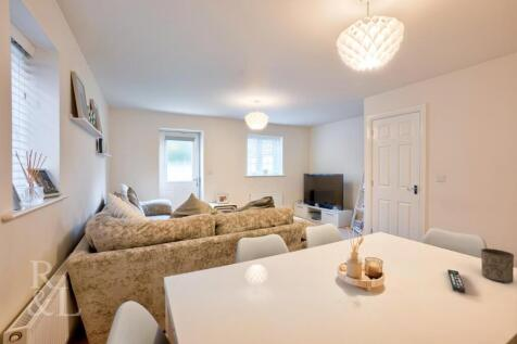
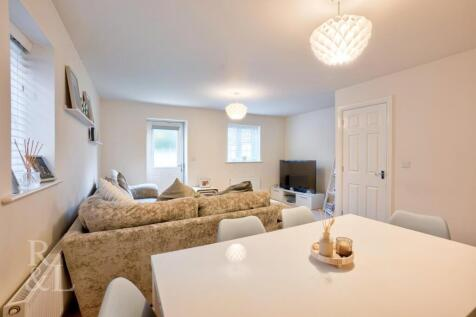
- remote control (455, 280)
- cup (496, 265)
